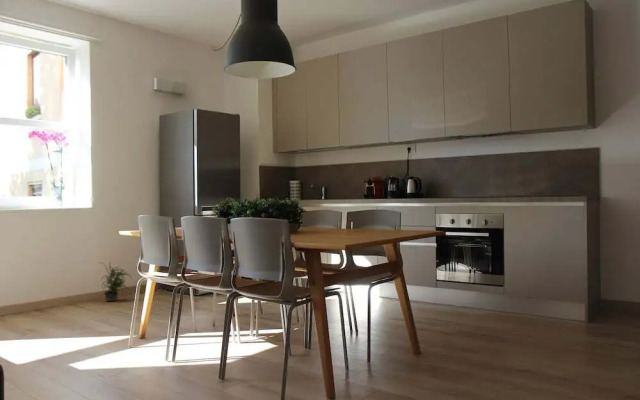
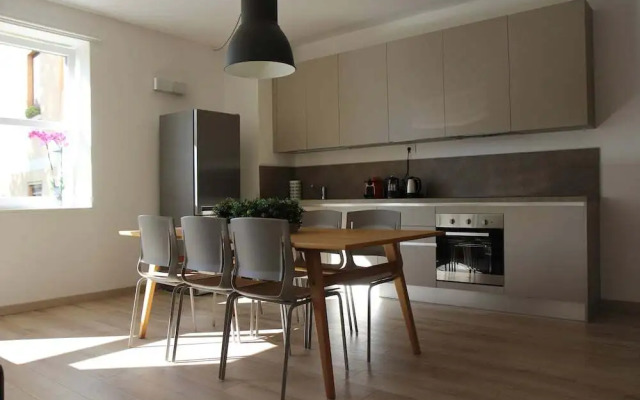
- potted plant (113, 280)
